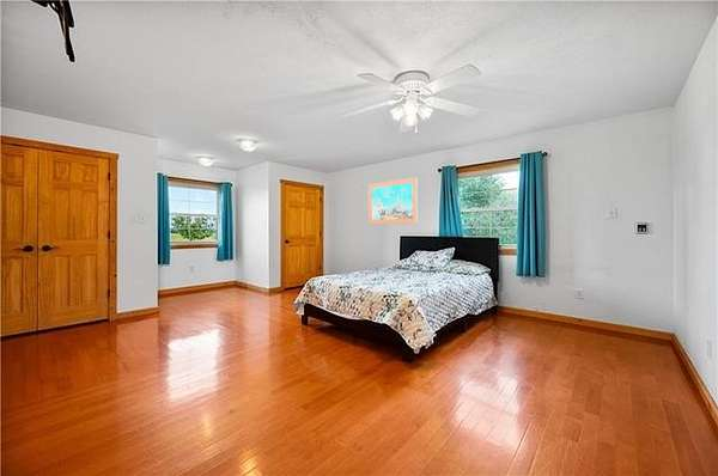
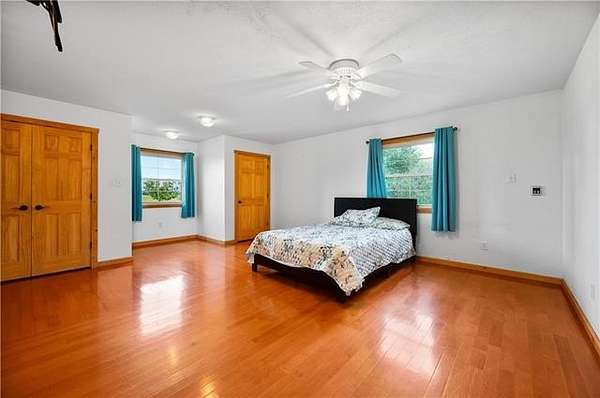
- wall art (390, 202)
